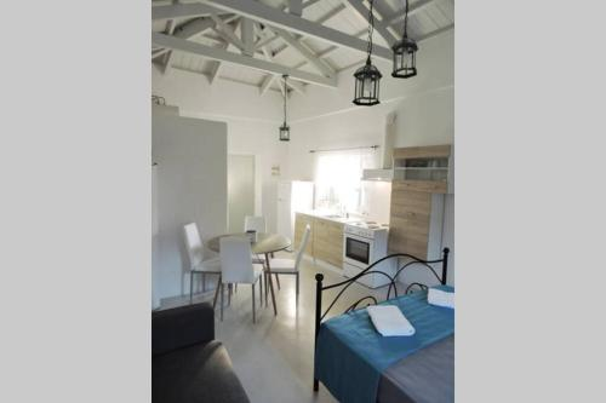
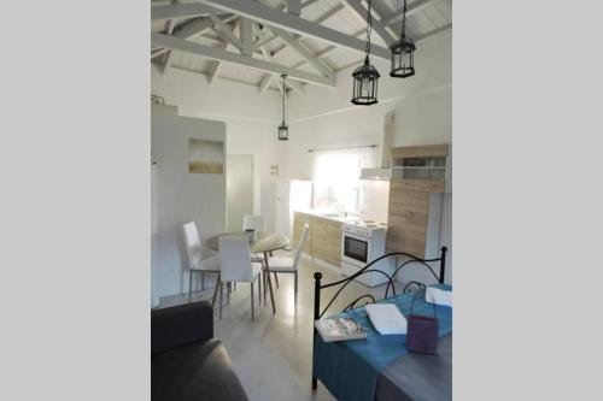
+ book (339, 328)
+ wall art (206, 157)
+ tote bag (422, 318)
